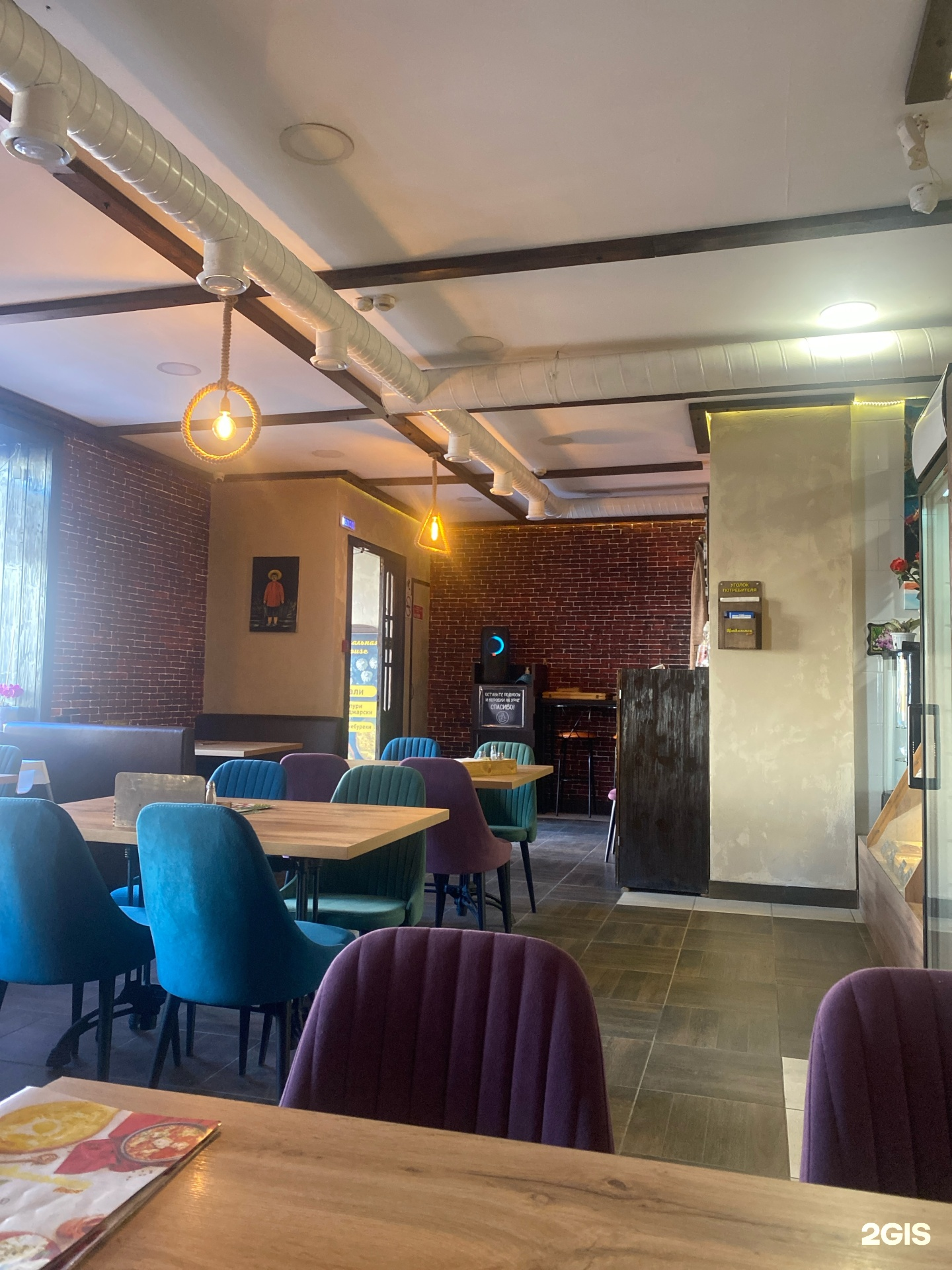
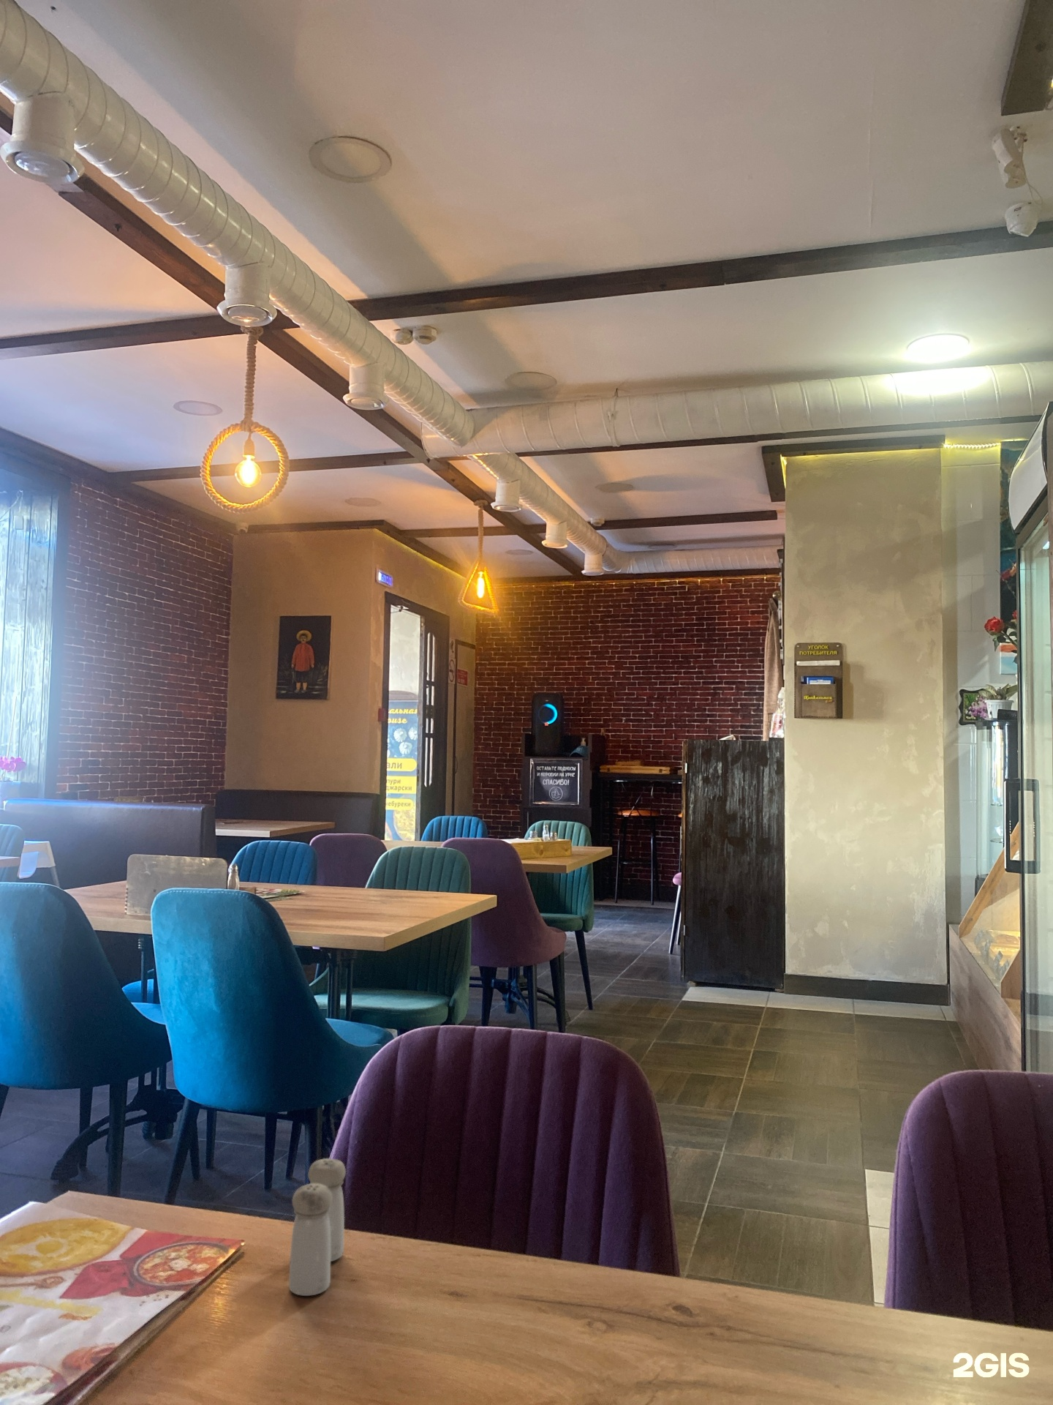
+ salt and pepper shaker (319, 1221)
